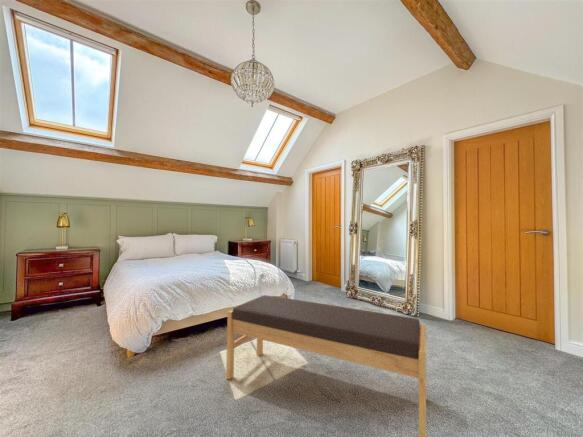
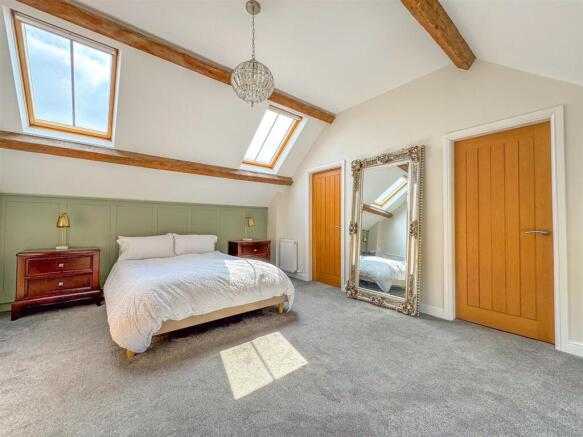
- bench (320, 350)
